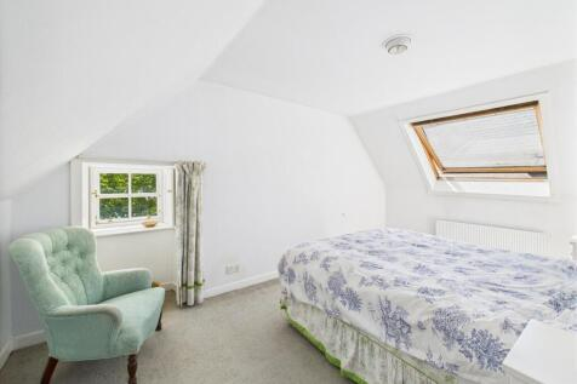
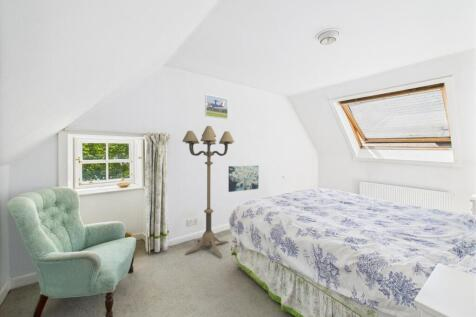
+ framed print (216, 107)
+ floor lamp (208, 187)
+ wall art (244, 178)
